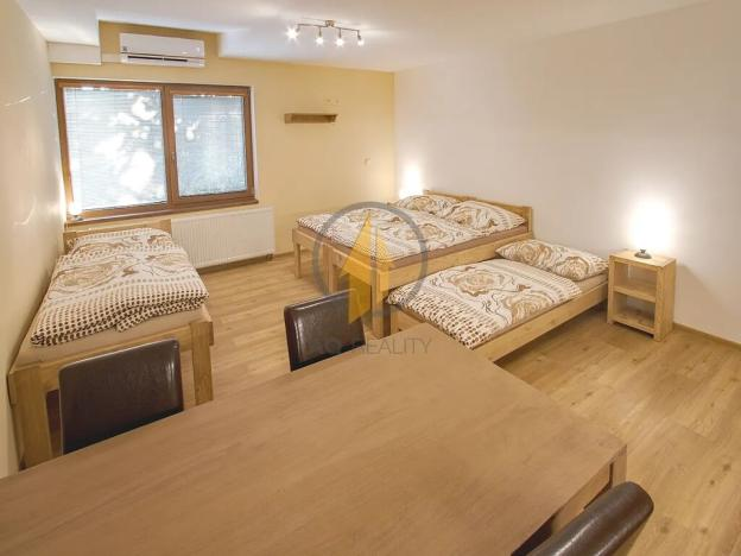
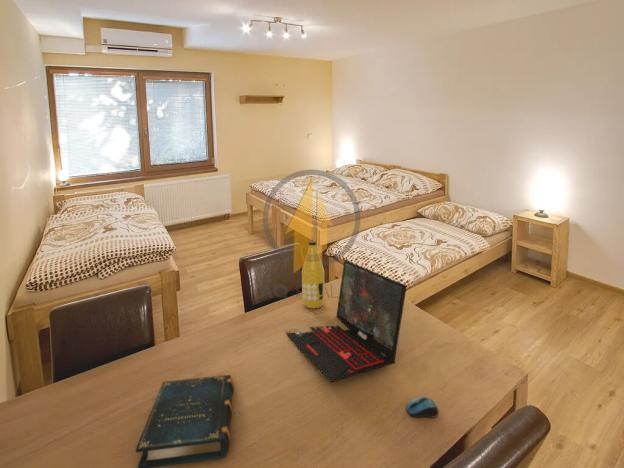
+ laptop (339, 312)
+ bottle (312, 274)
+ book (192, 415)
+ computer mouse (422, 405)
